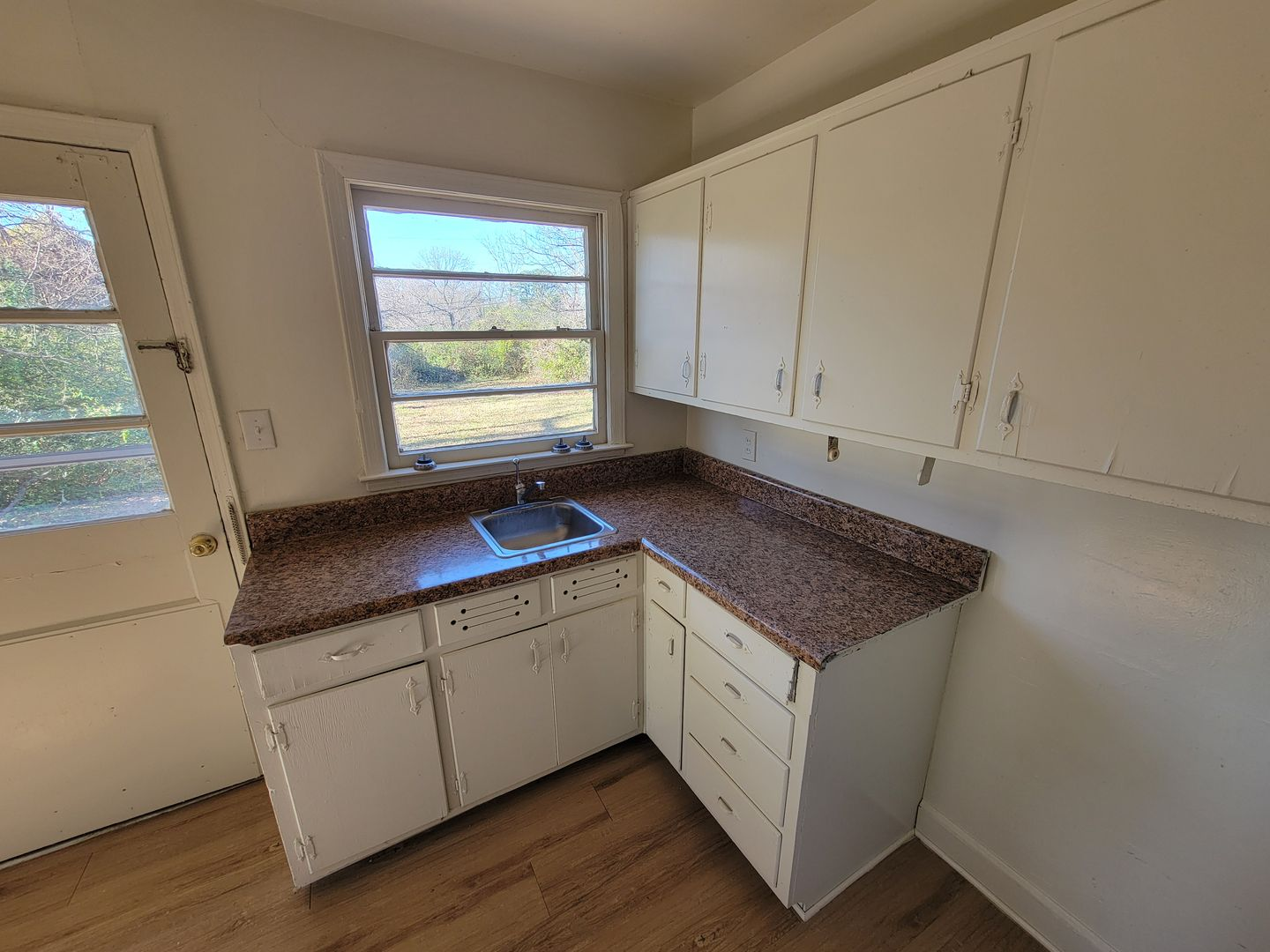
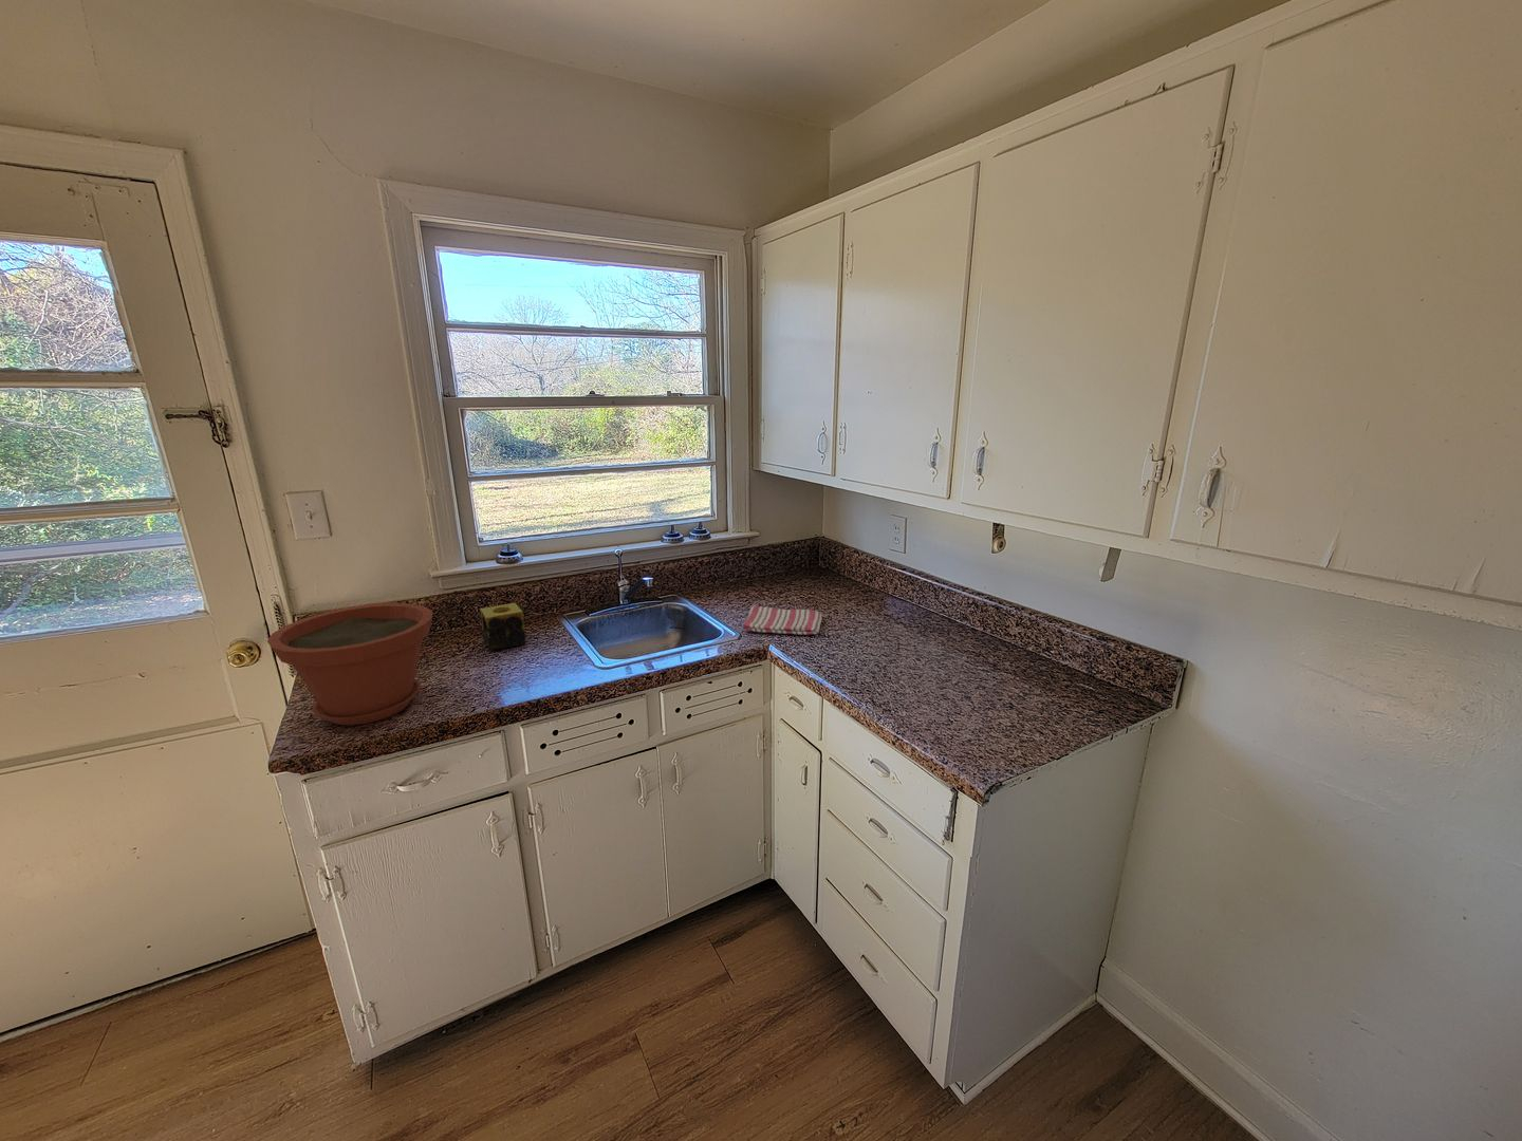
+ dish towel (784, 620)
+ plant pot (363, 666)
+ candle (502, 626)
